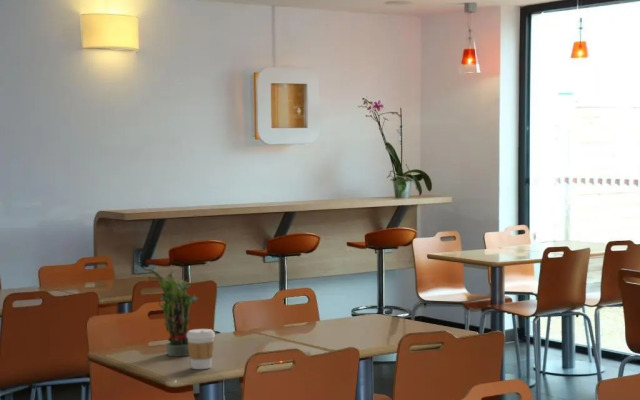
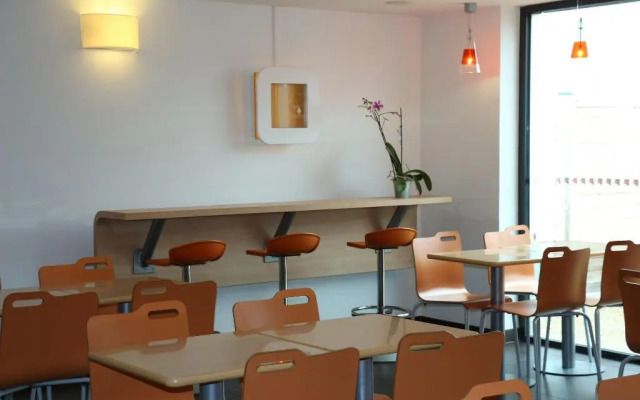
- coffee cup (201, 348)
- potted plant (172, 309)
